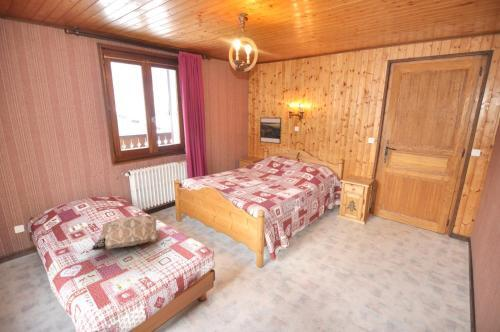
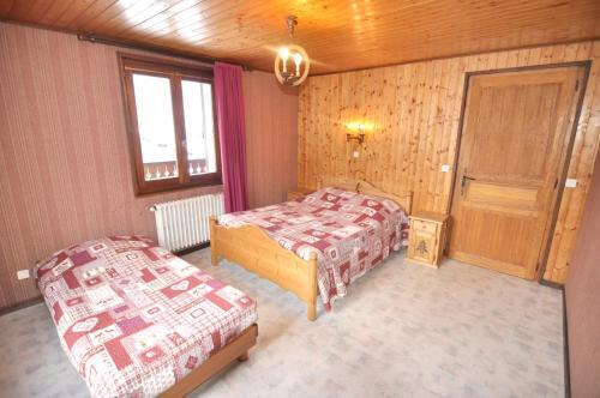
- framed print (270, 130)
- decorative pillow (129, 230)
